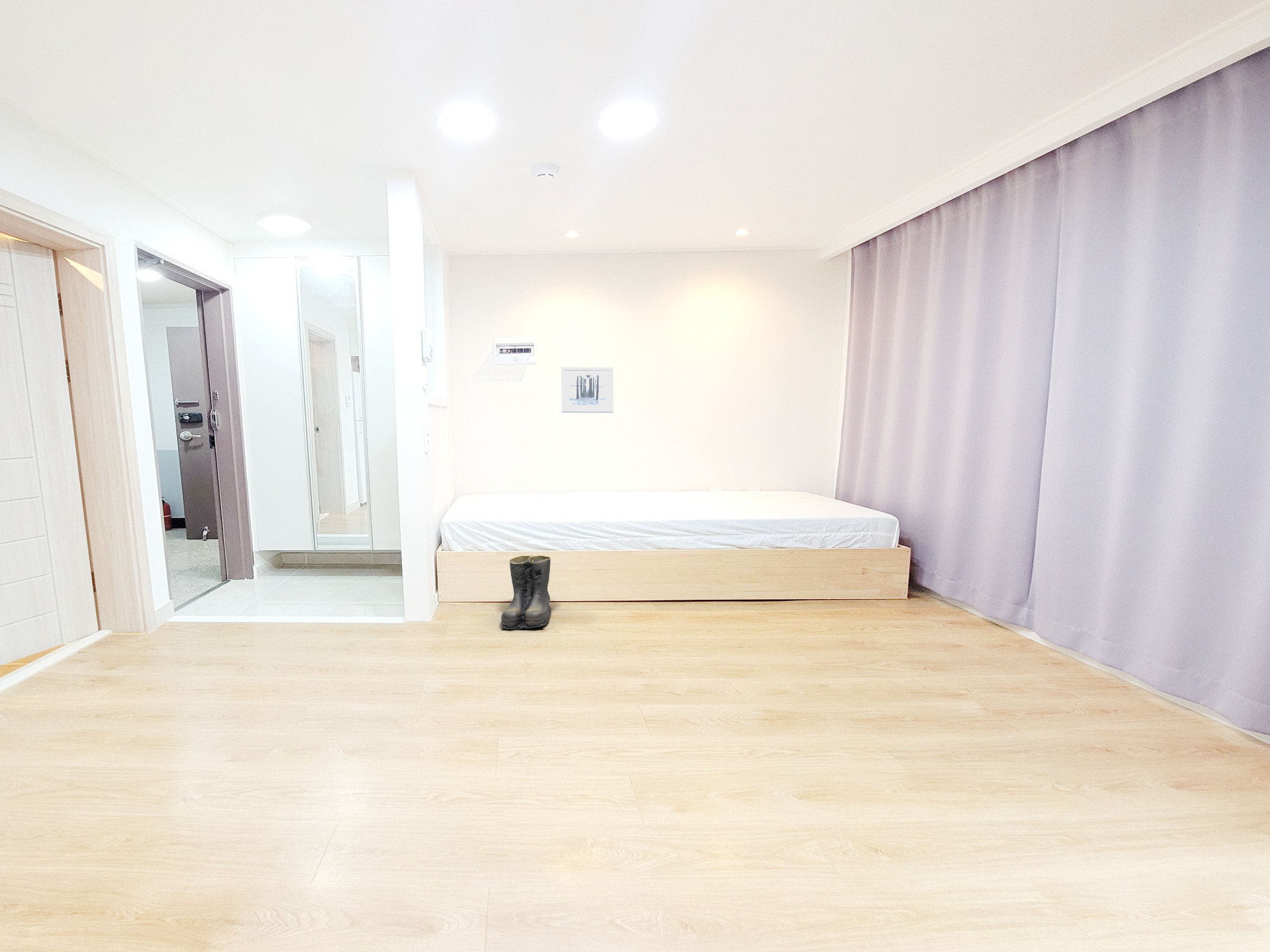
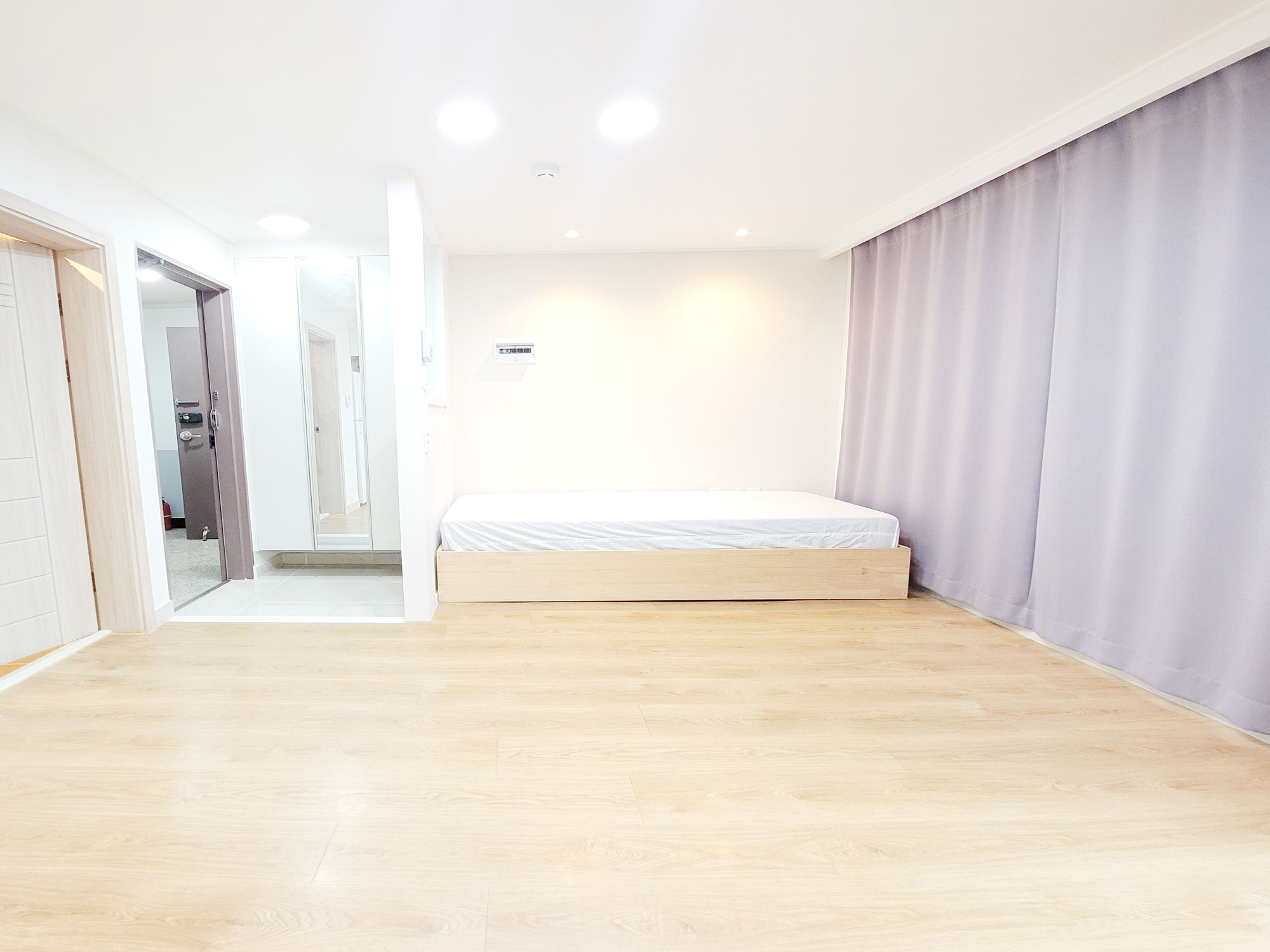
- wall art (587, 390)
- boots (527, 589)
